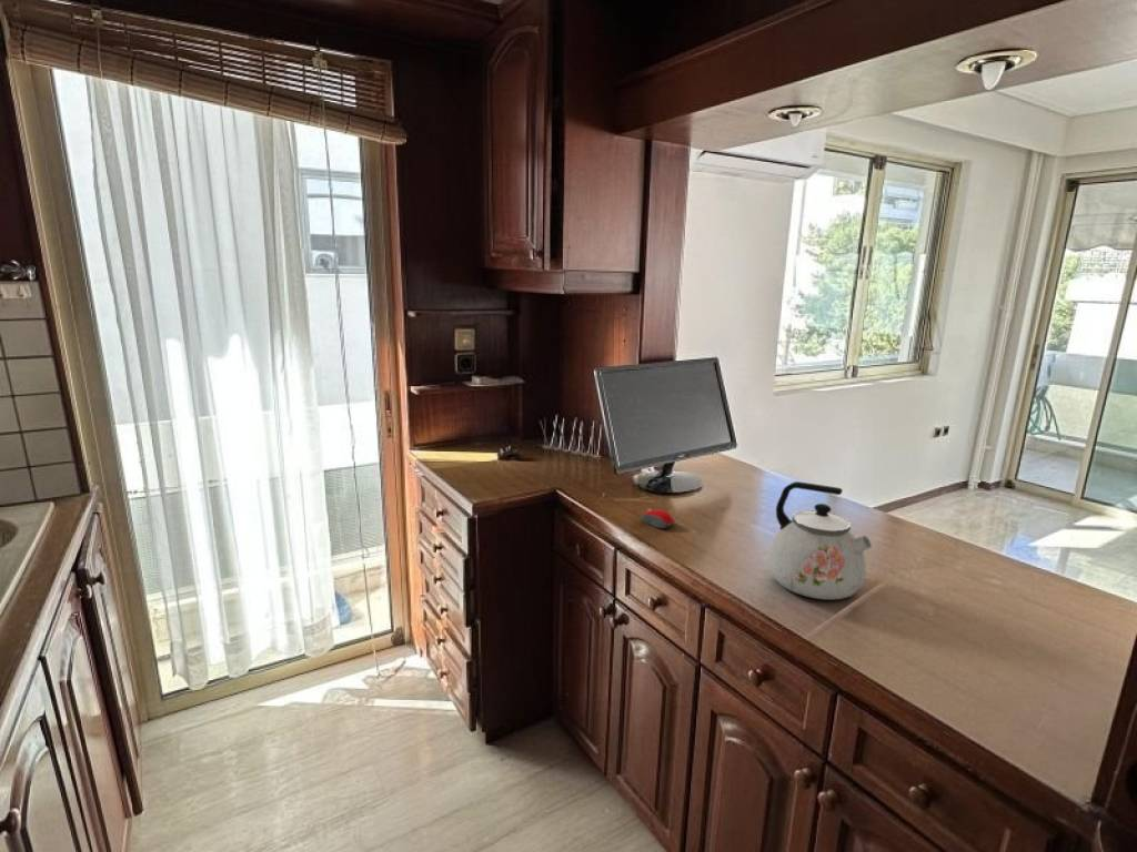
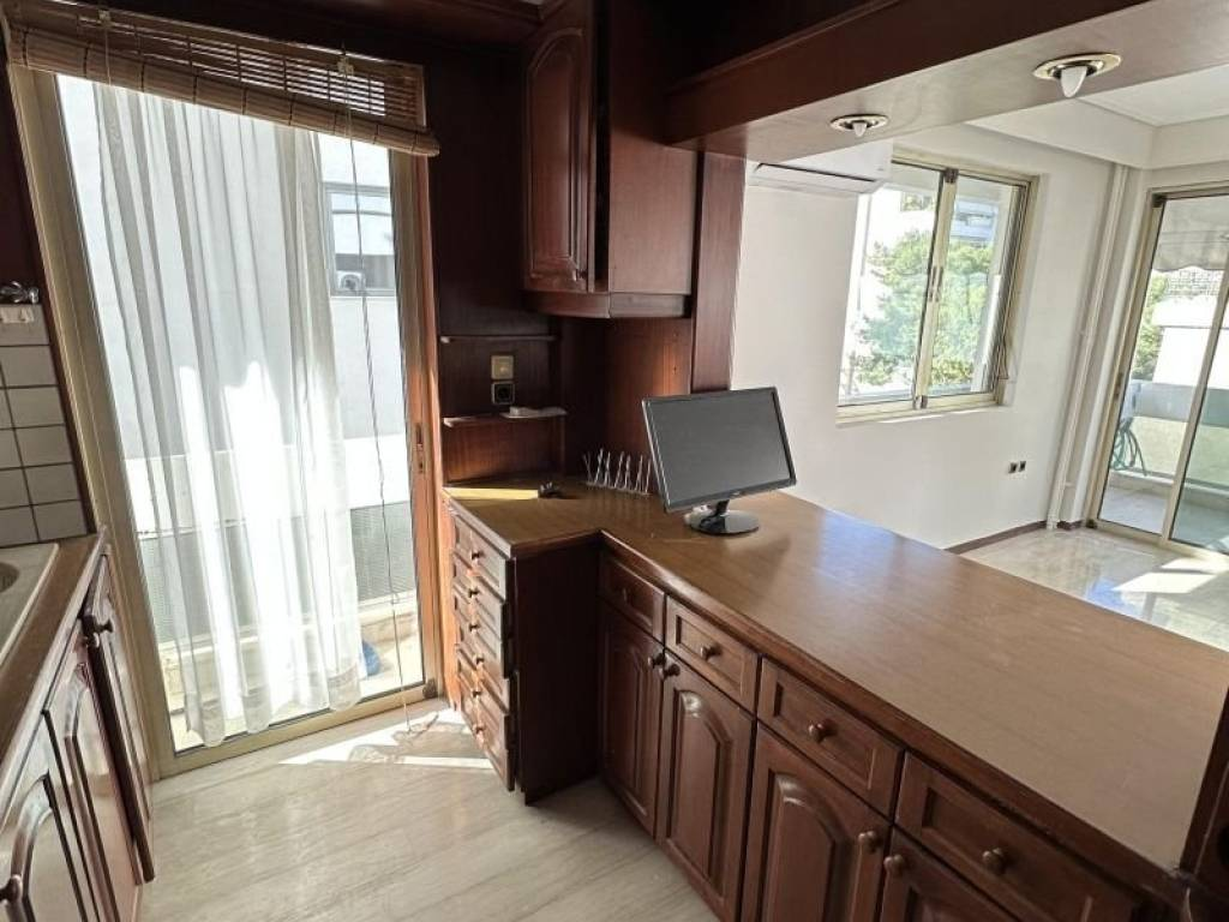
- computer mouse (657, 516)
- kettle (819, 536)
